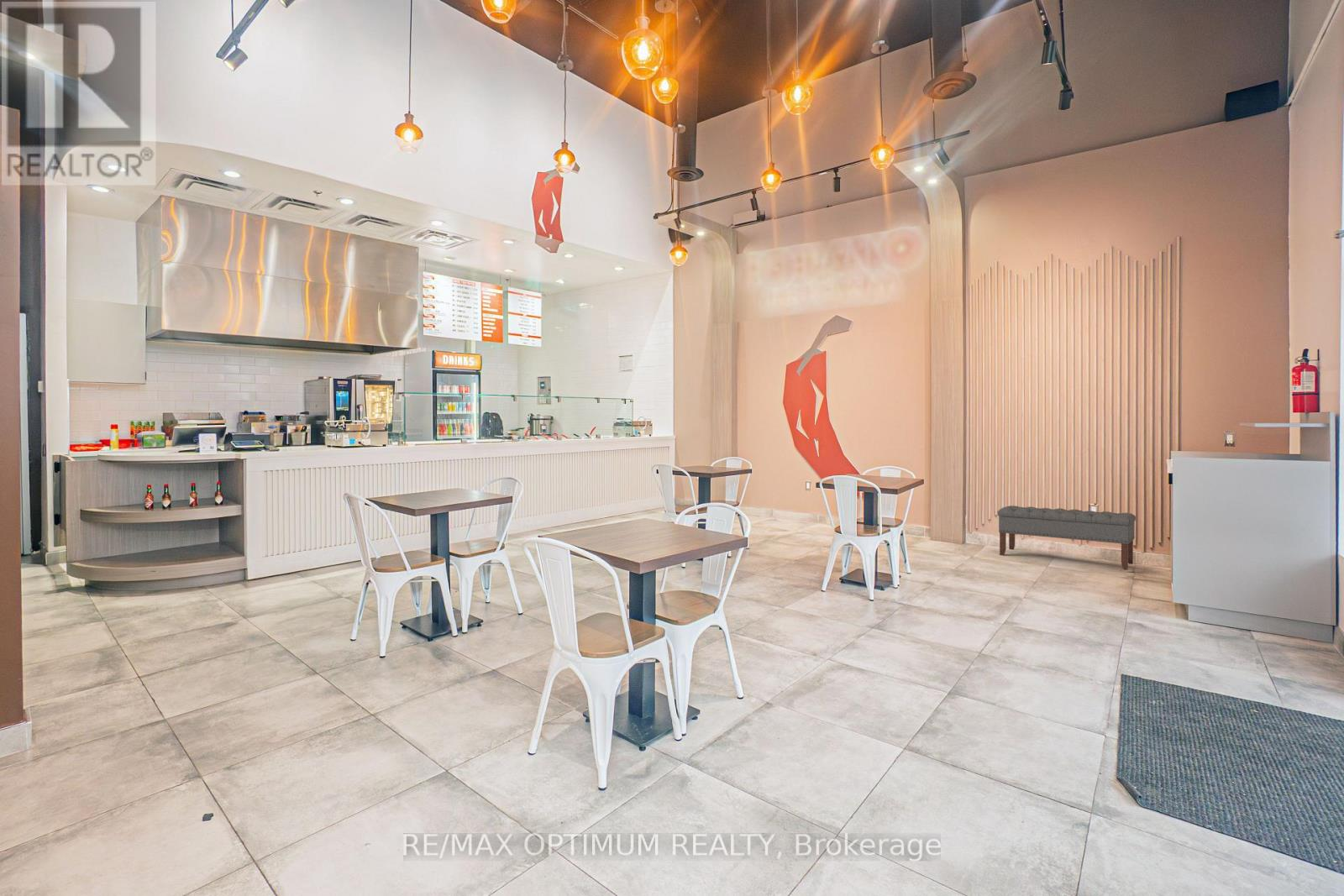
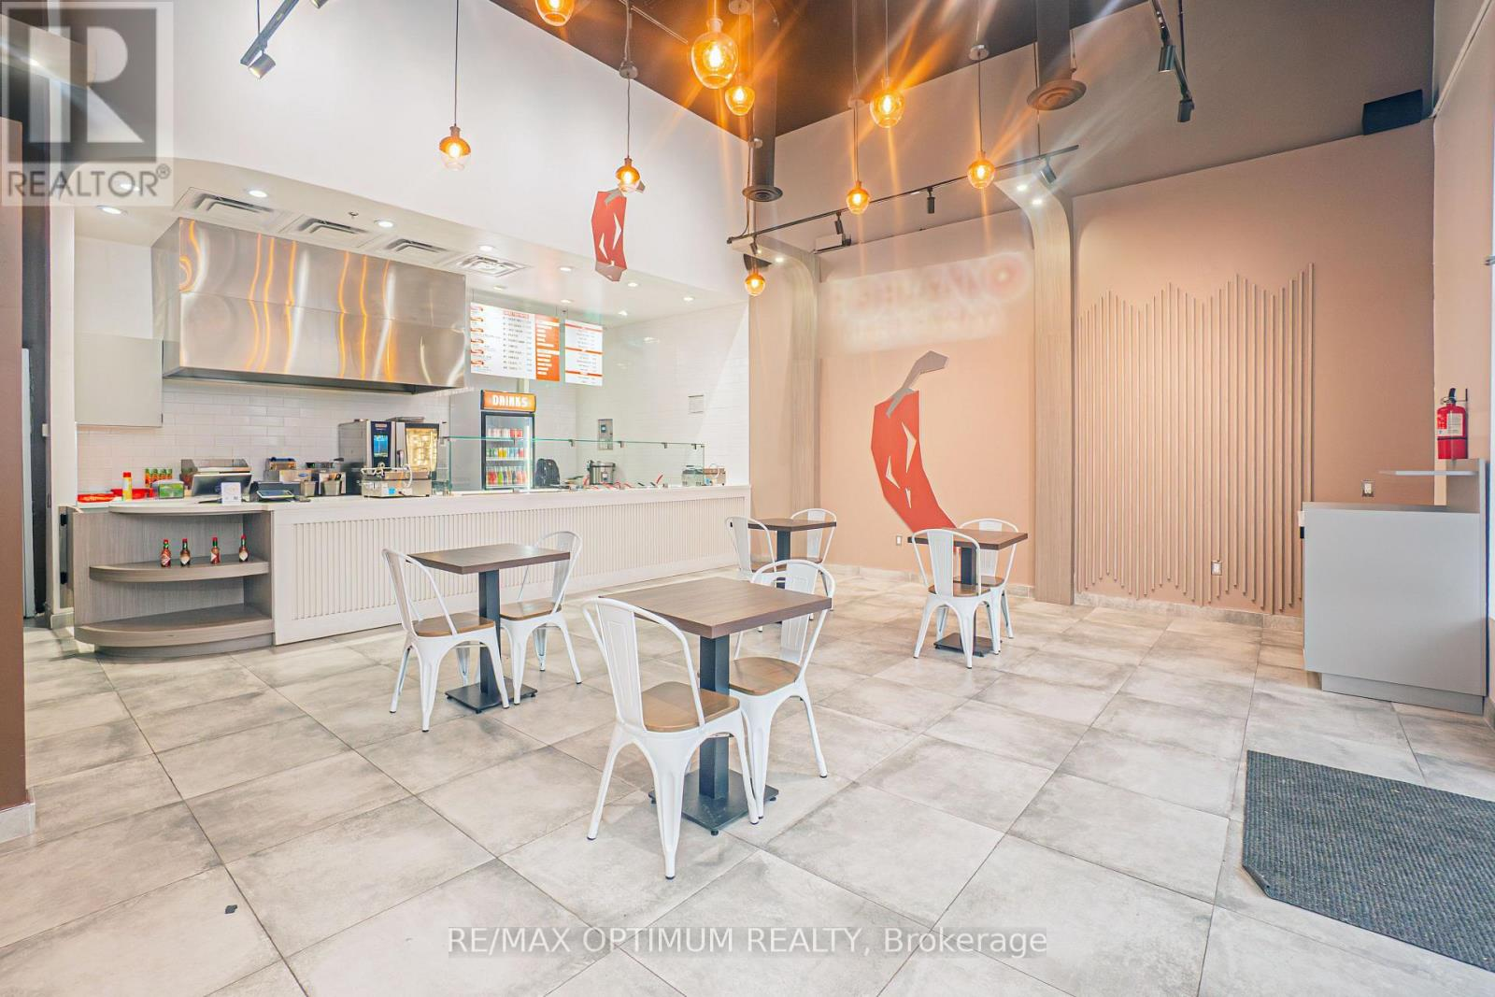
- bench (1063, 534)
